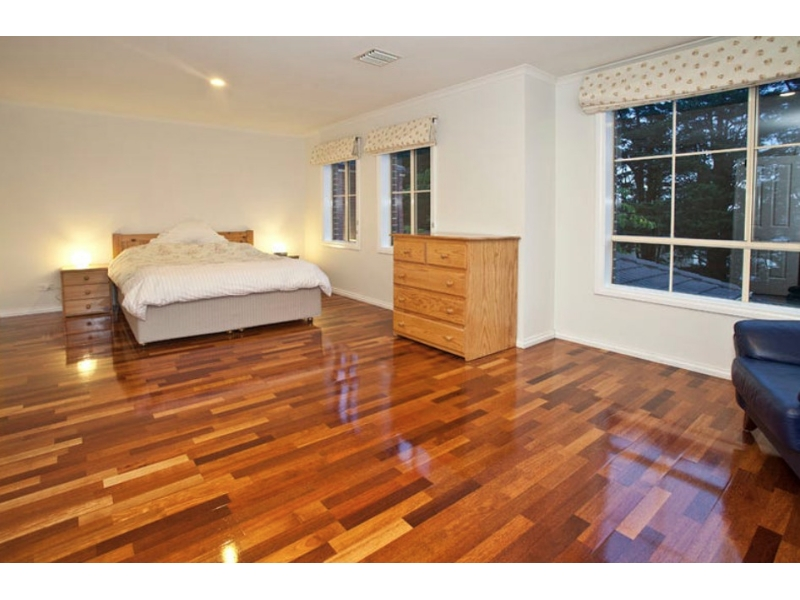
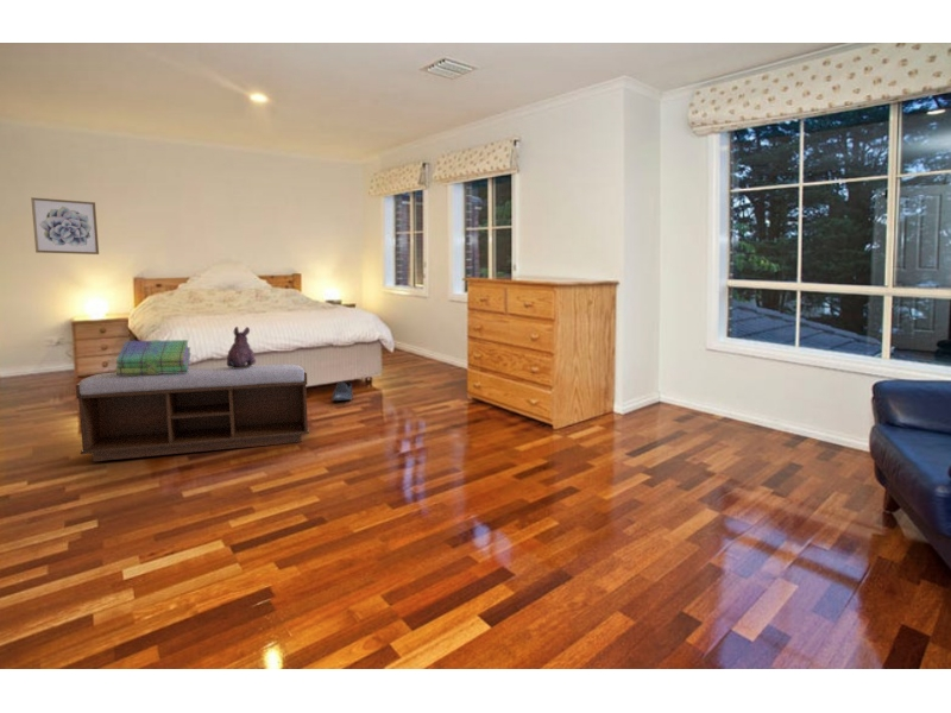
+ wall art (65, 227)
+ plush toy (240, 347)
+ stack of books (156, 362)
+ shoe (342, 390)
+ bench (202, 408)
